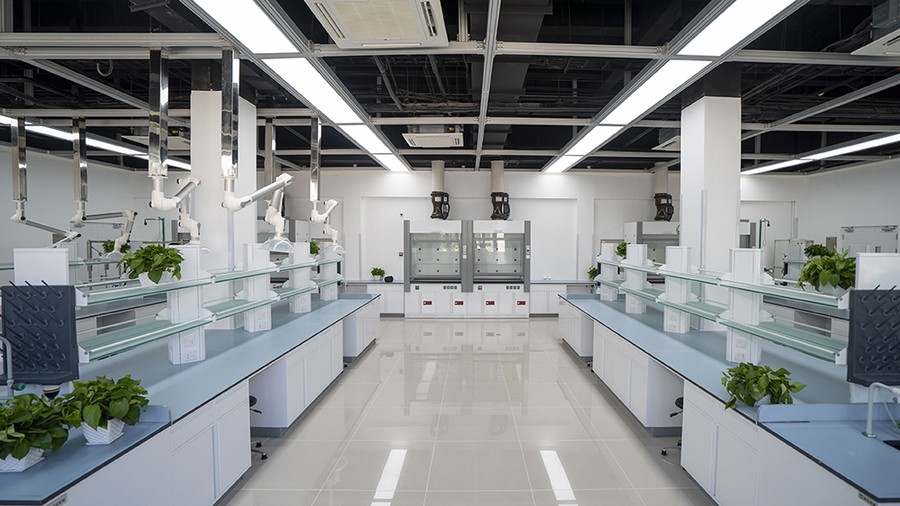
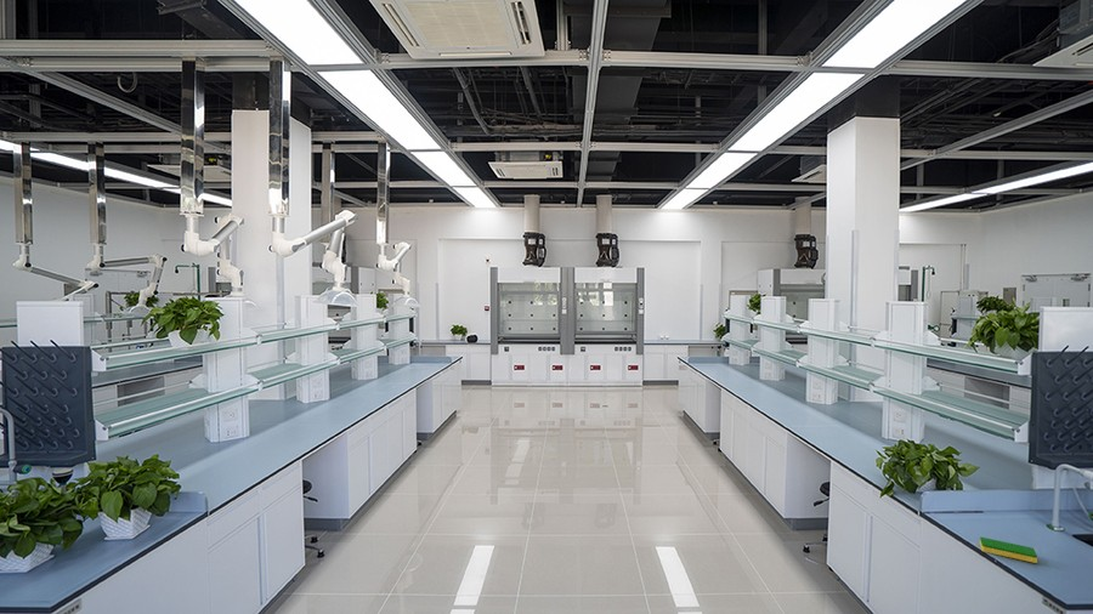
+ dish sponge (1007, 548)
